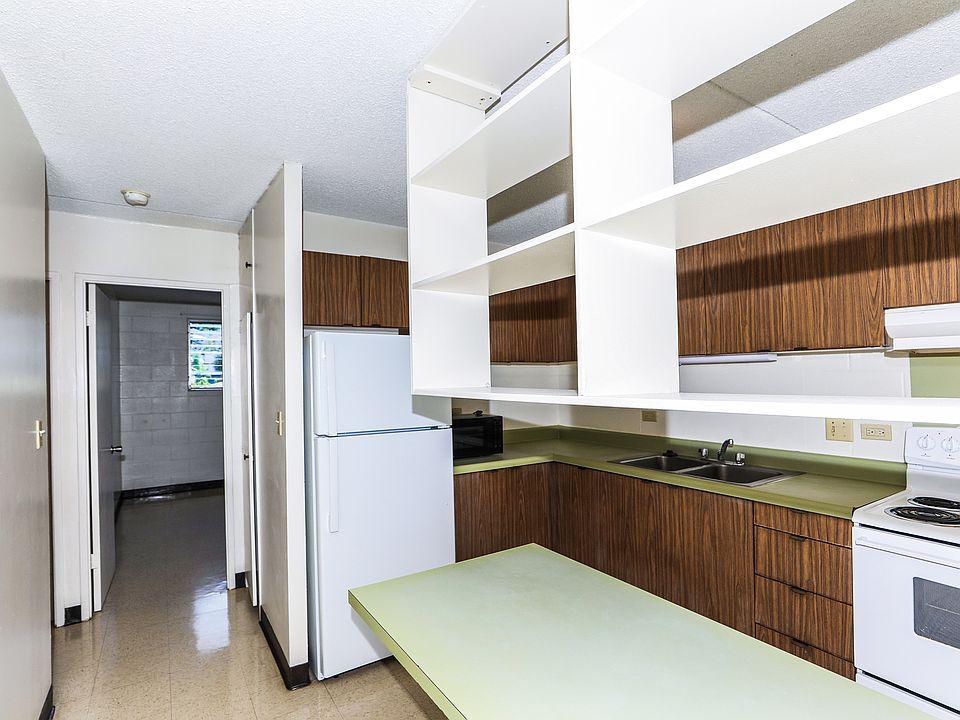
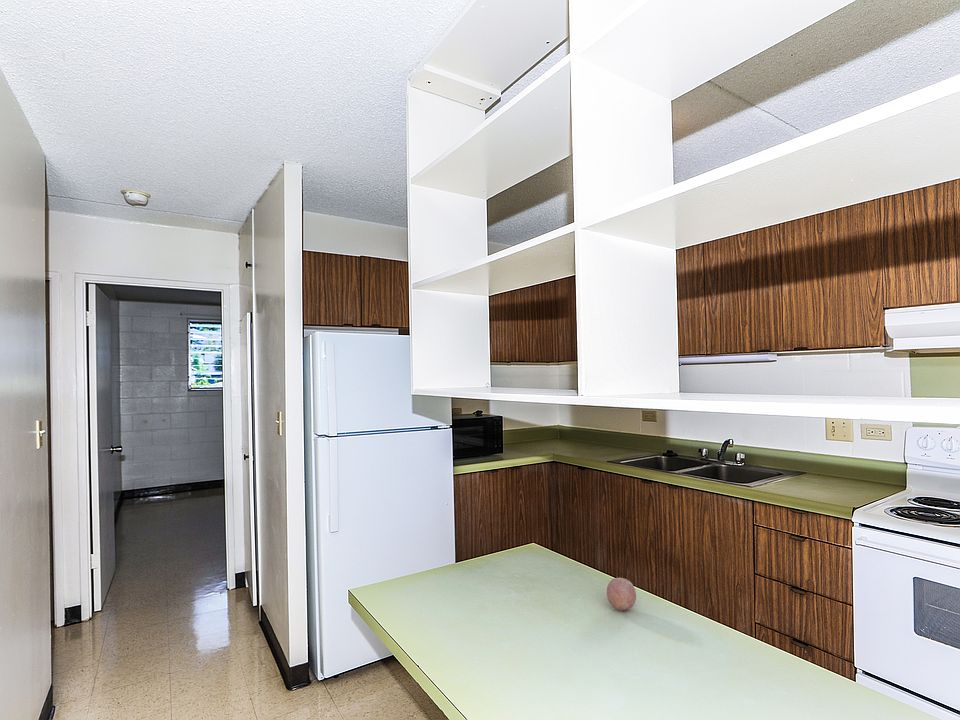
+ fruit (621, 594)
